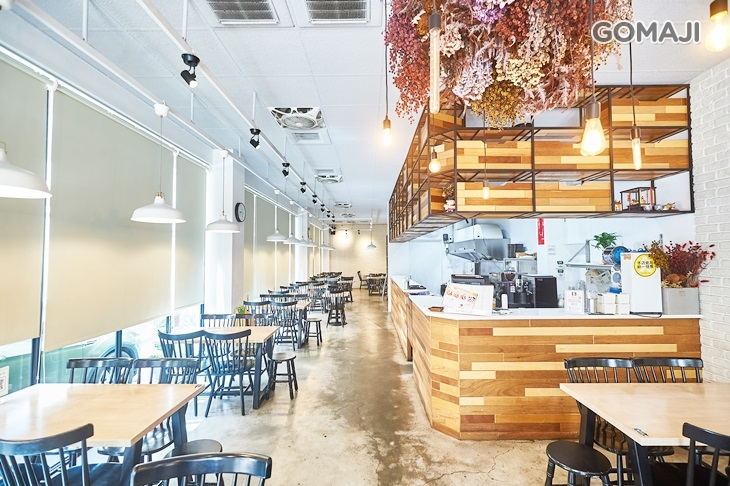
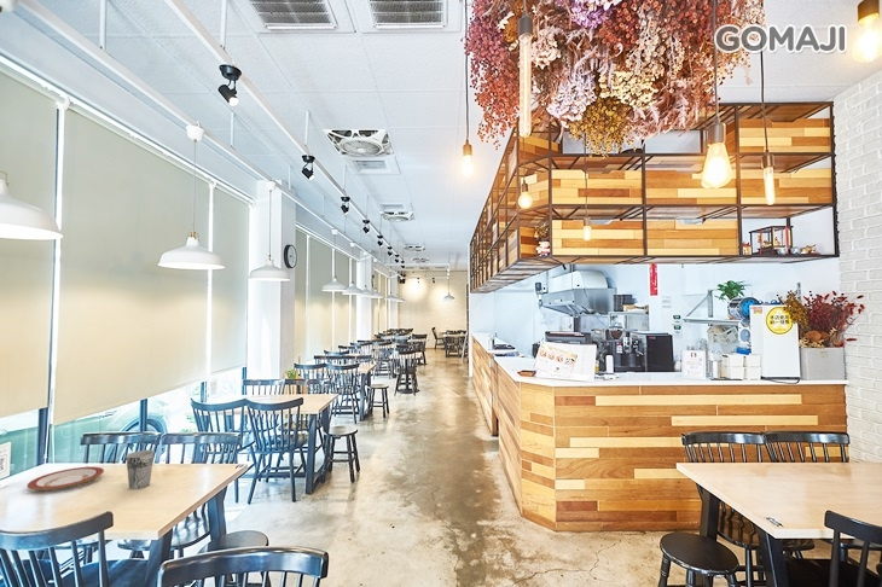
+ plate (66, 480)
+ cup (139, 469)
